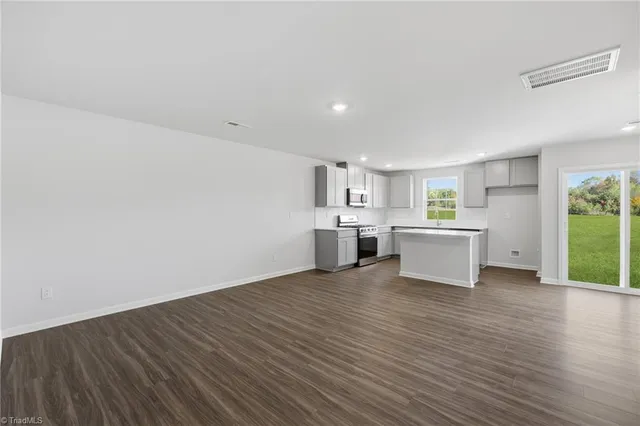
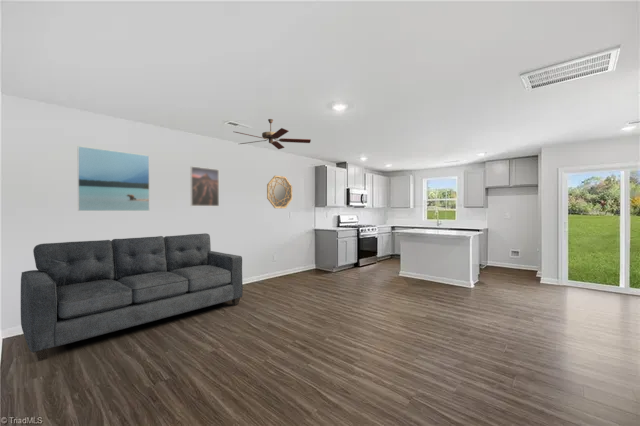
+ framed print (205, 187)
+ sofa (147, 278)
+ ceiling fan (273, 132)
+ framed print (116, 181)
+ home mirror (280, 192)
